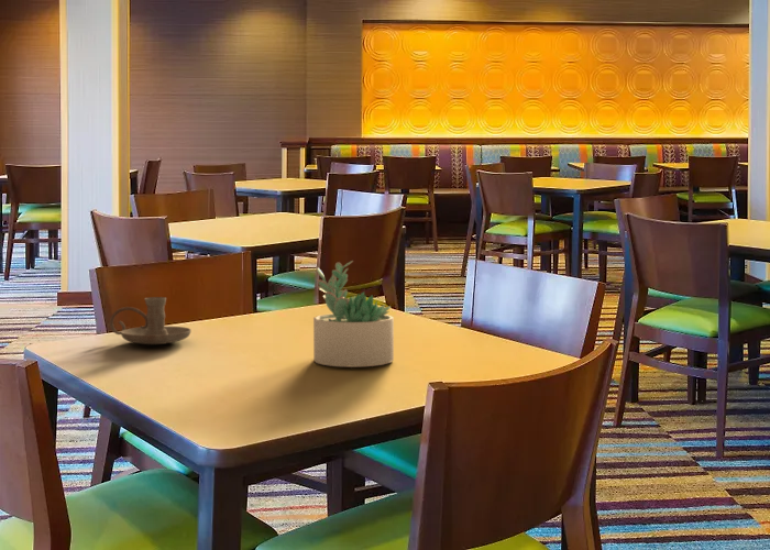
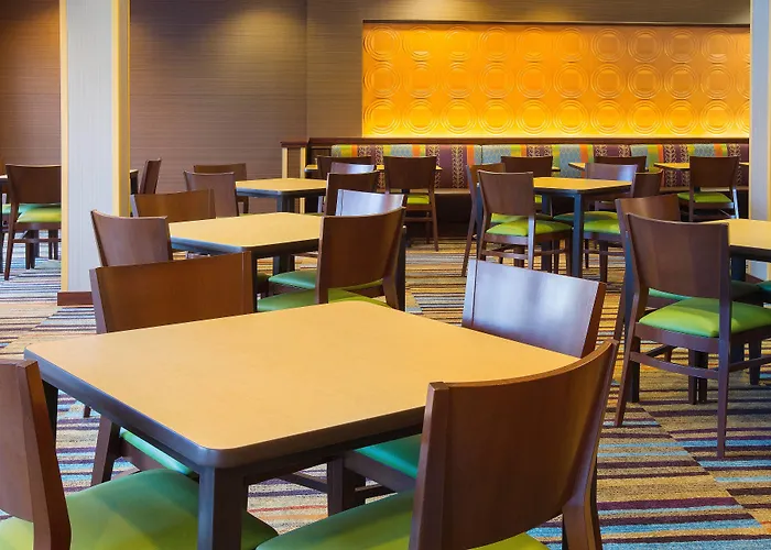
- candle holder (148, 320)
- succulent plant (355, 309)
